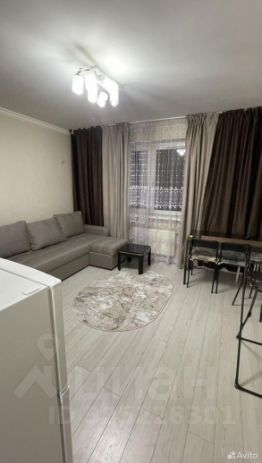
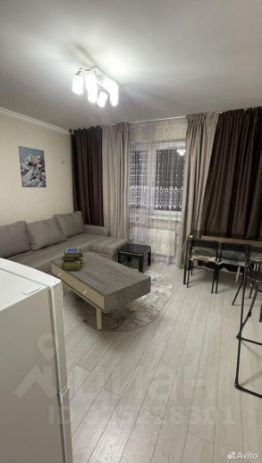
+ coffee table (95, 285)
+ wall art (33, 168)
+ stack of books (72, 258)
